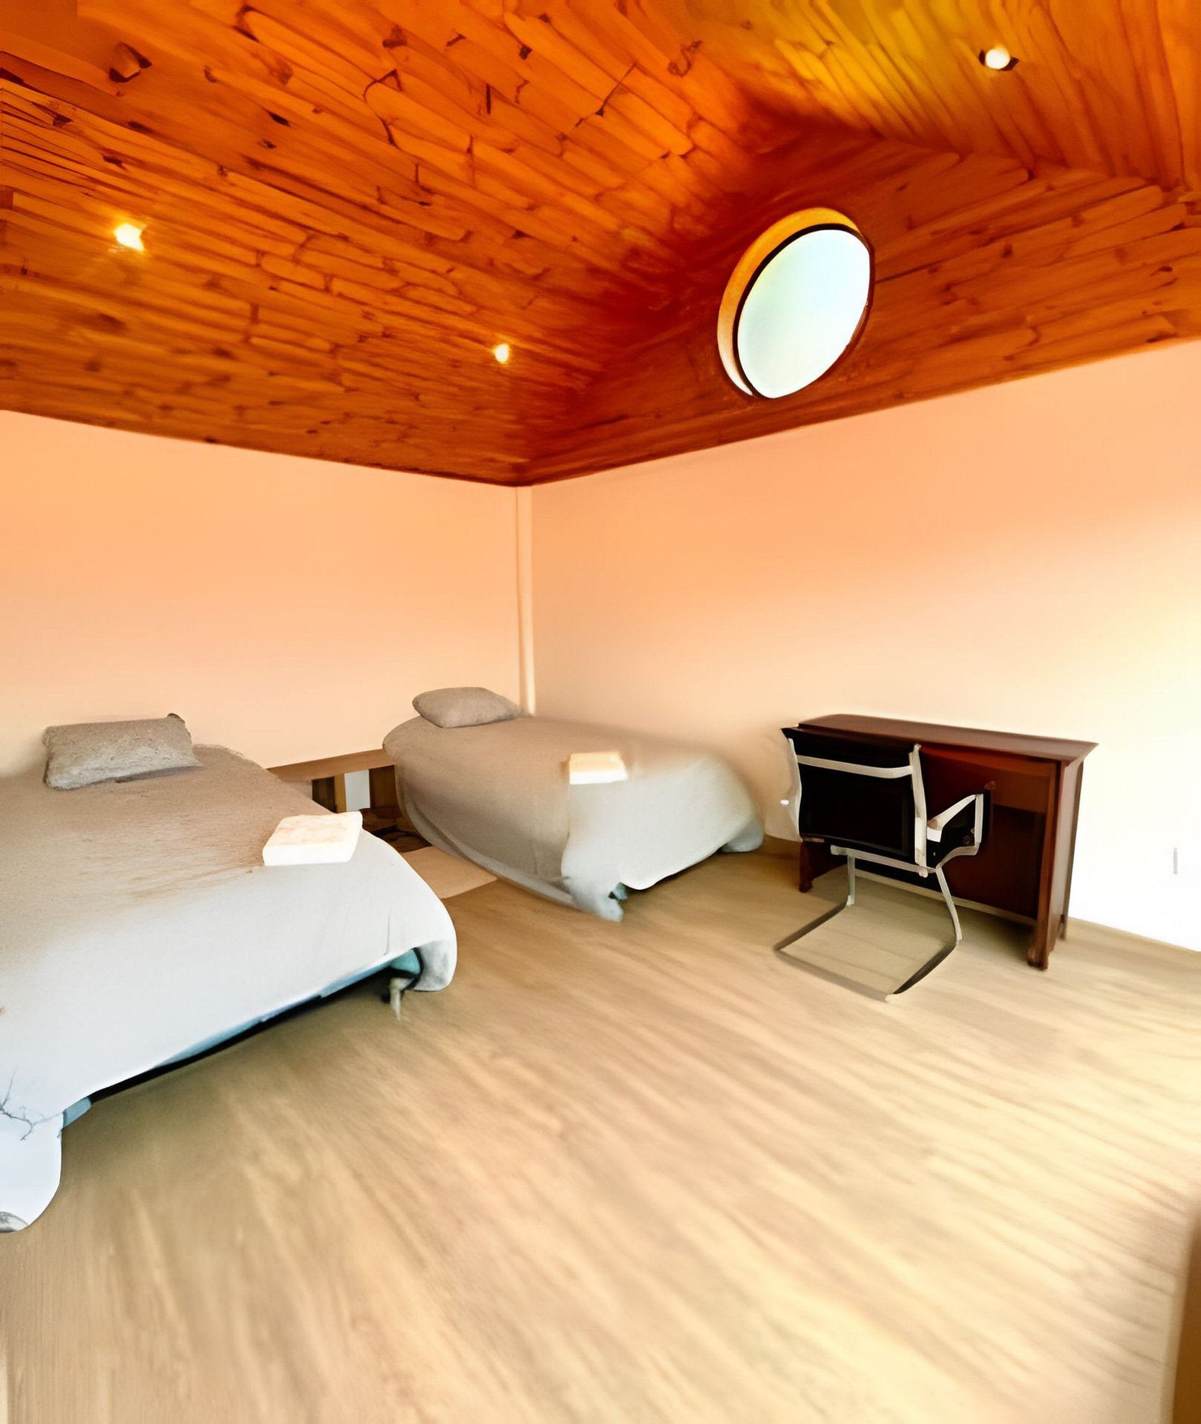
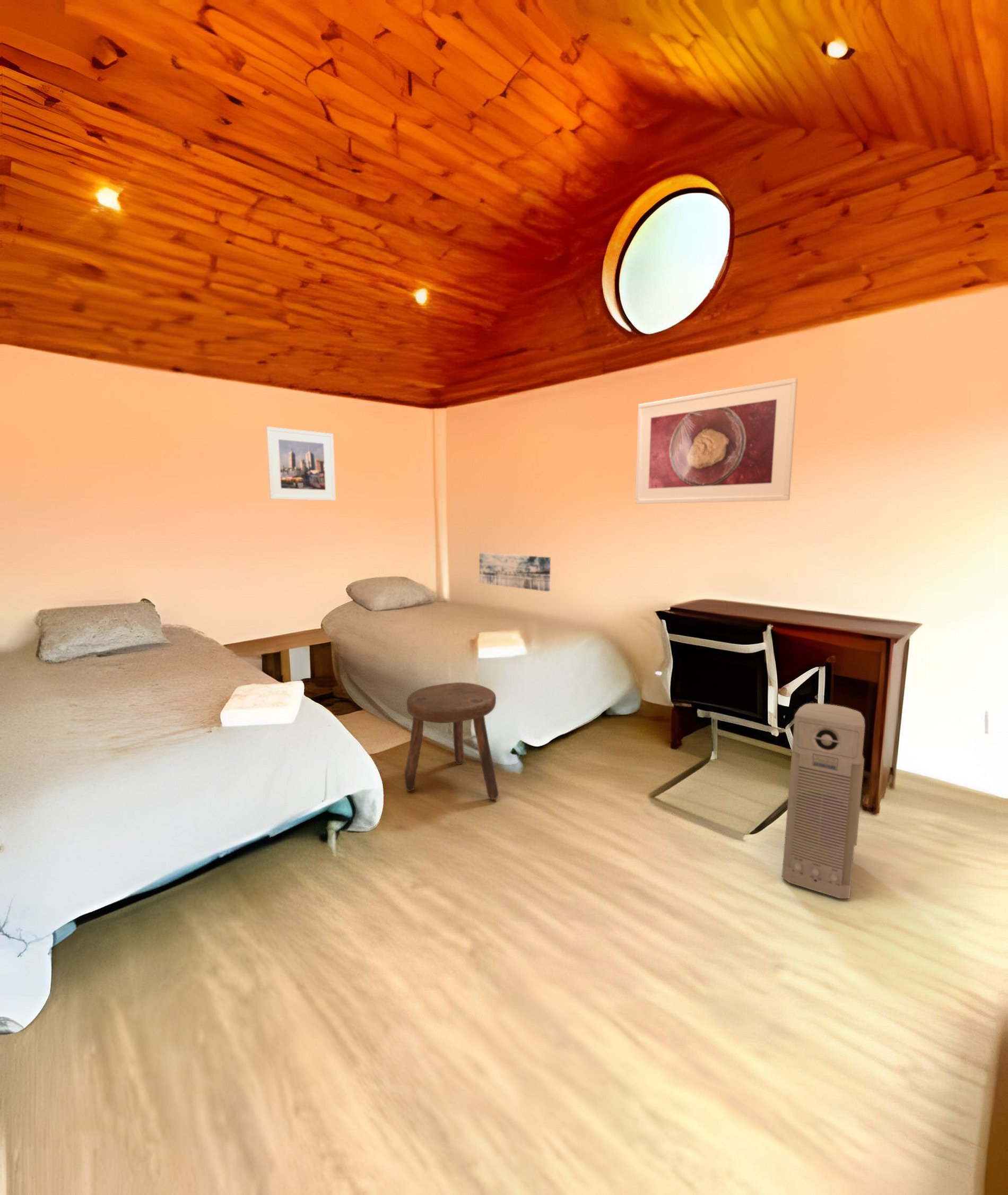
+ wall art (512, 571)
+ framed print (707, 448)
+ stool (456, 741)
+ air purifier (824, 791)
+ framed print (302, 465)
